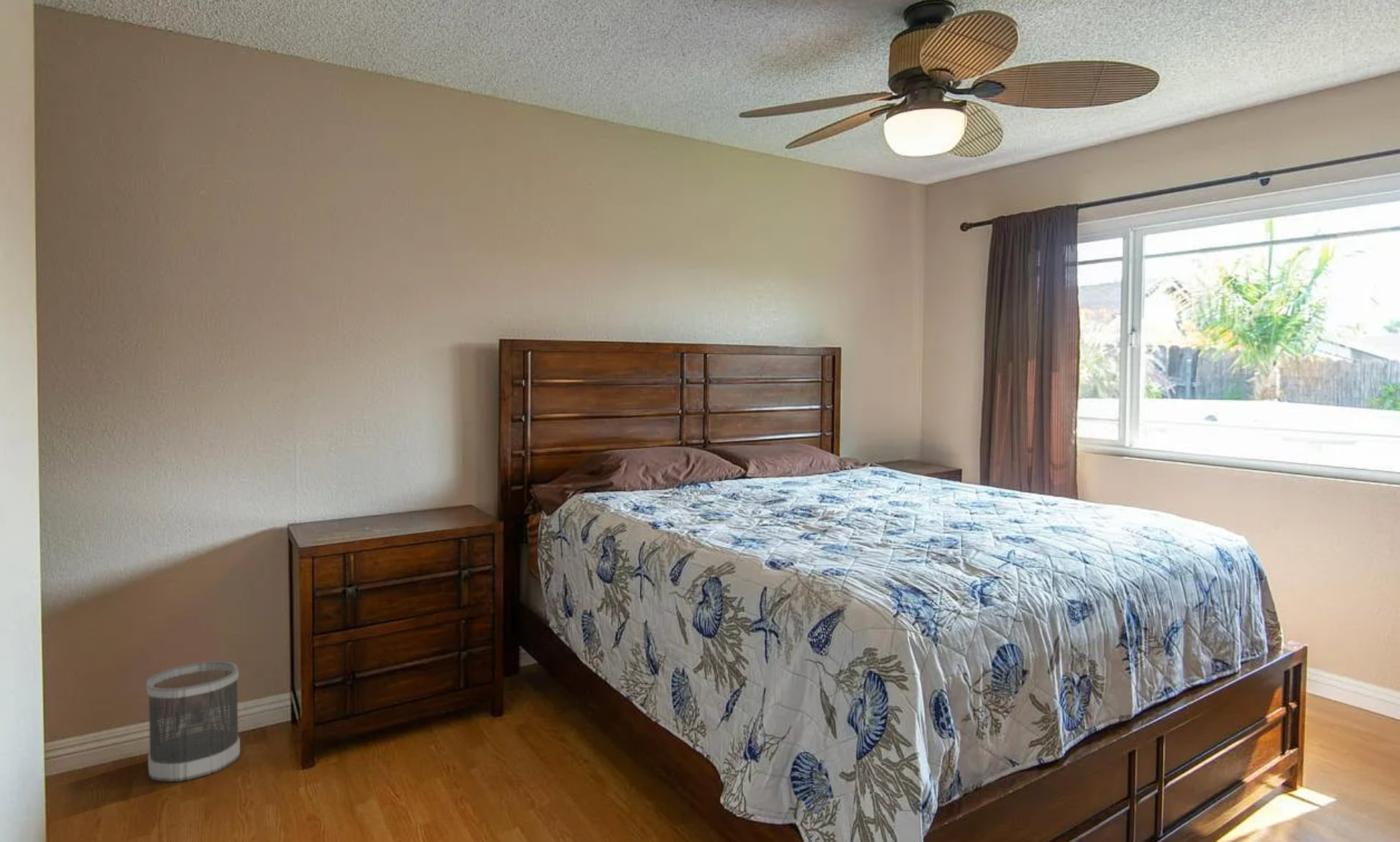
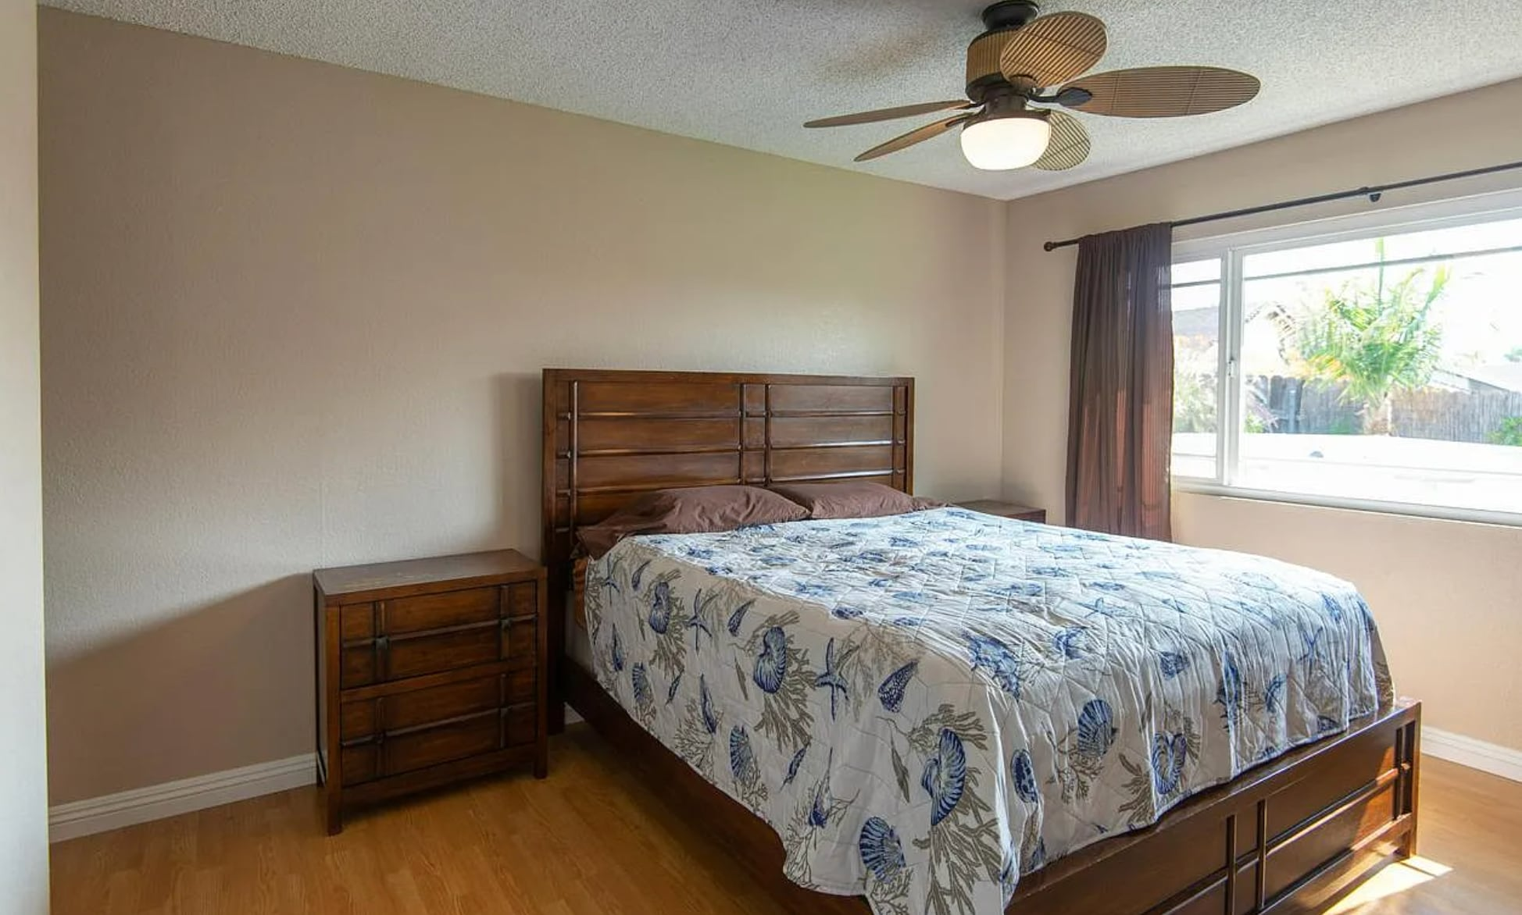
- wastebasket (194, 718)
